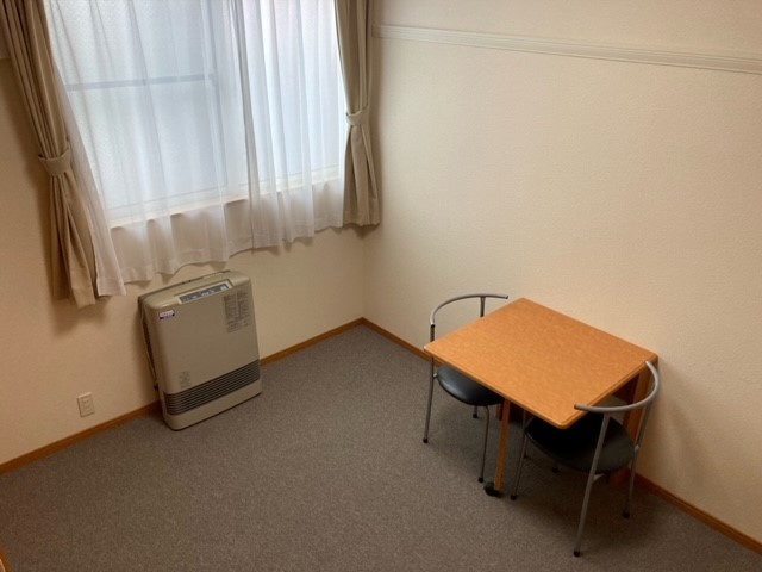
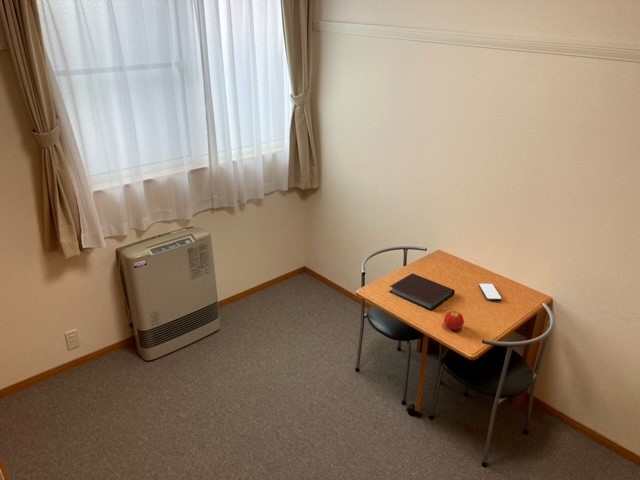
+ notebook (421, 290)
+ smartphone (489, 291)
+ fruit (453, 319)
